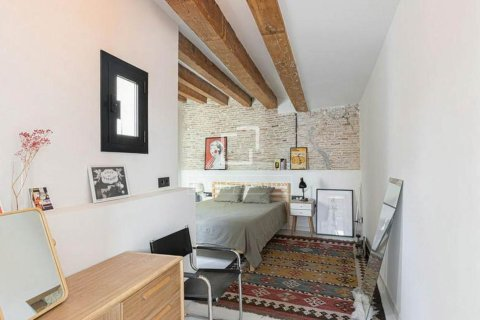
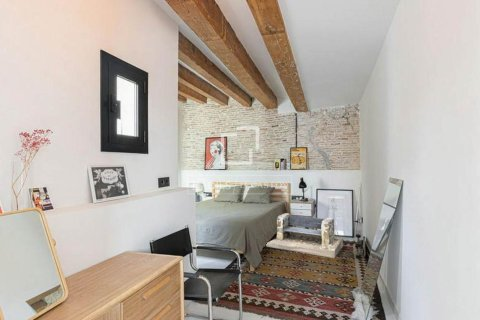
+ bench (304, 231)
